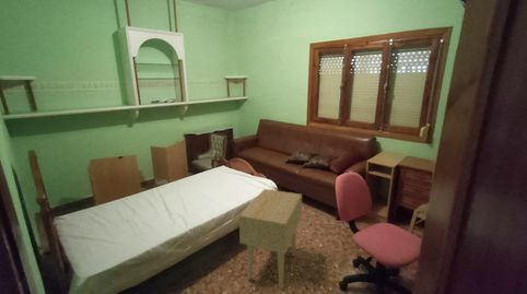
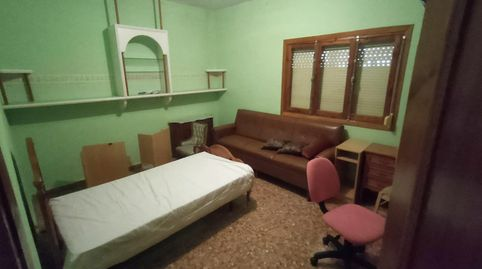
- side table (271, 235)
